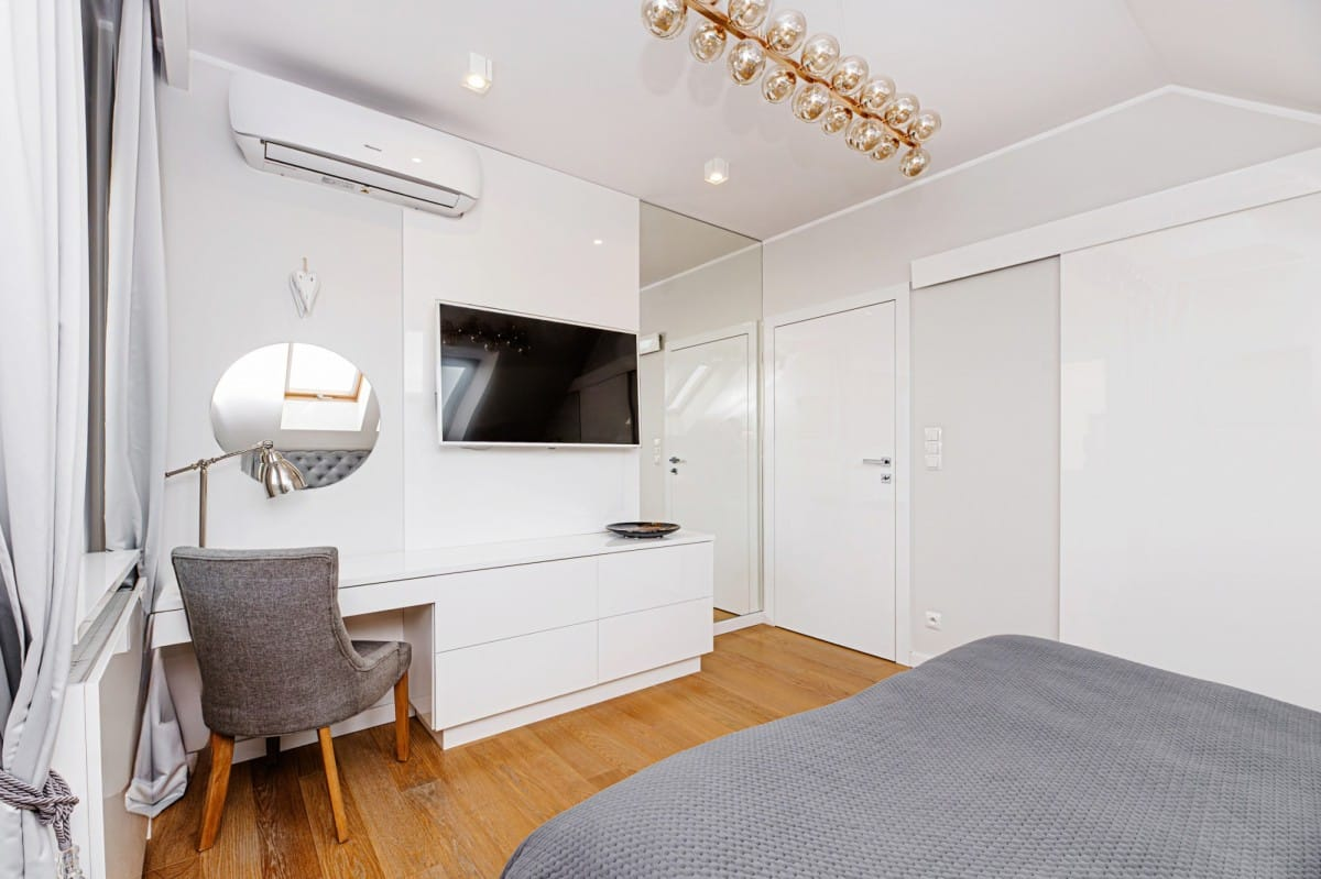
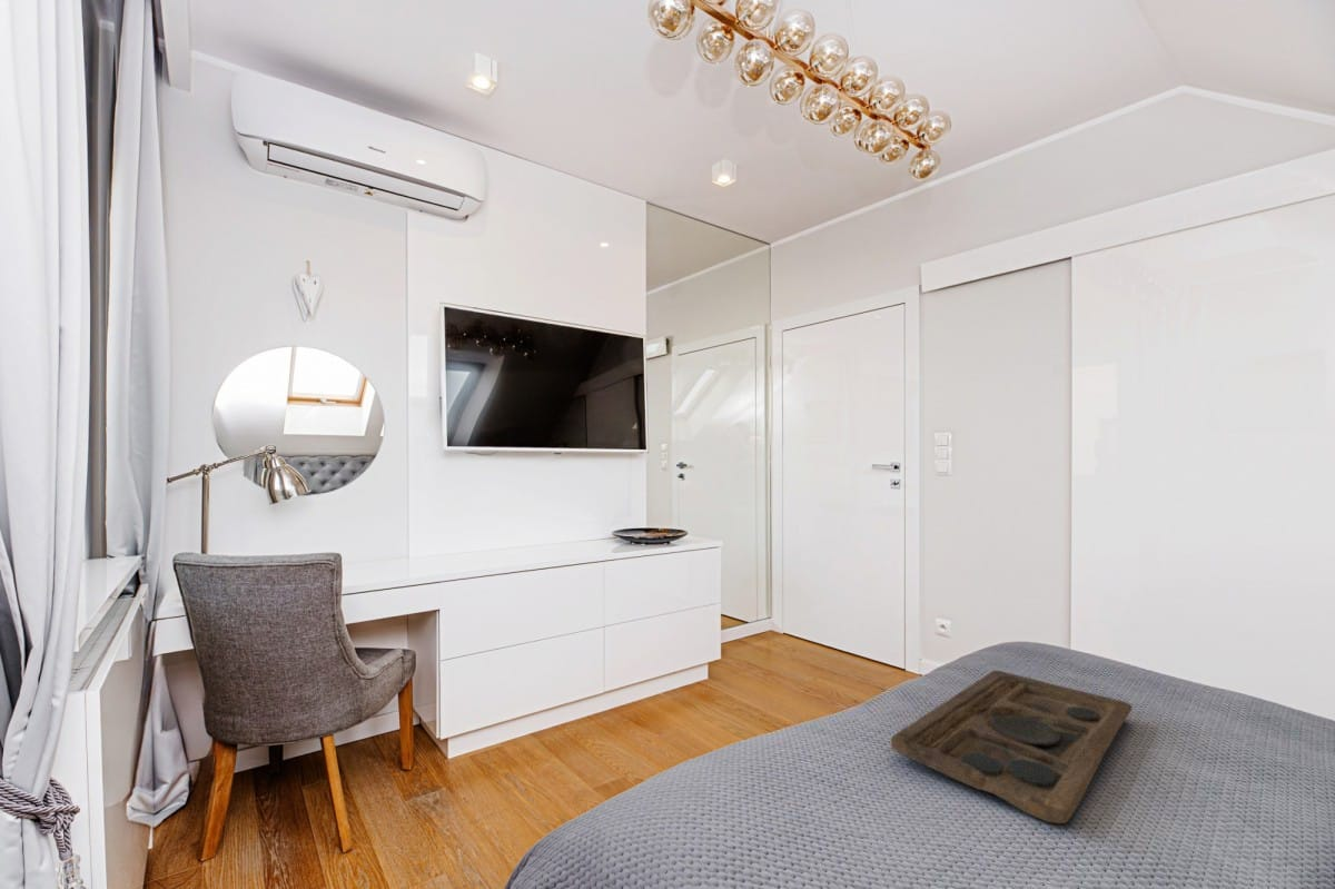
+ decorative tray (1020, 727)
